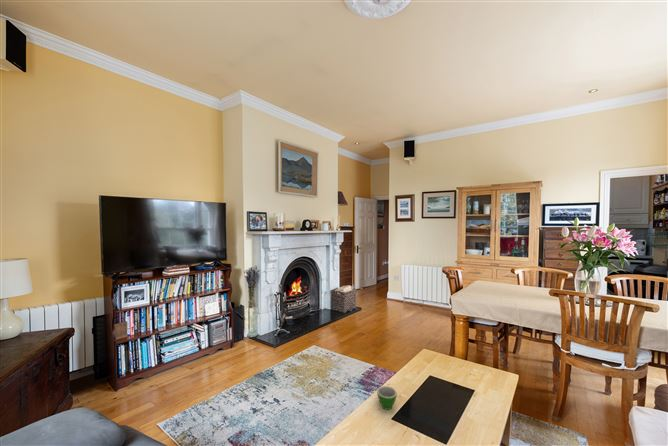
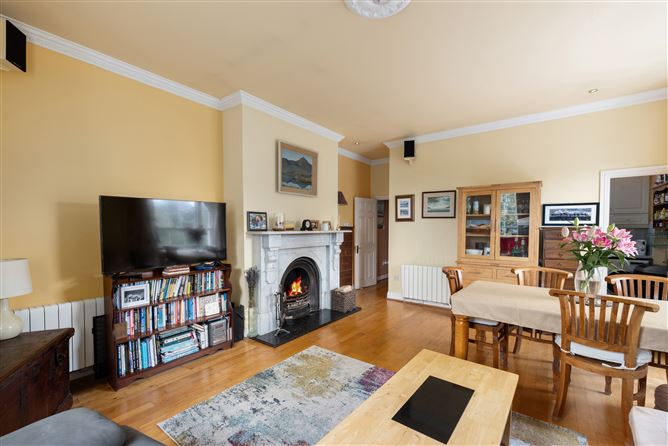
- teacup (385, 397)
